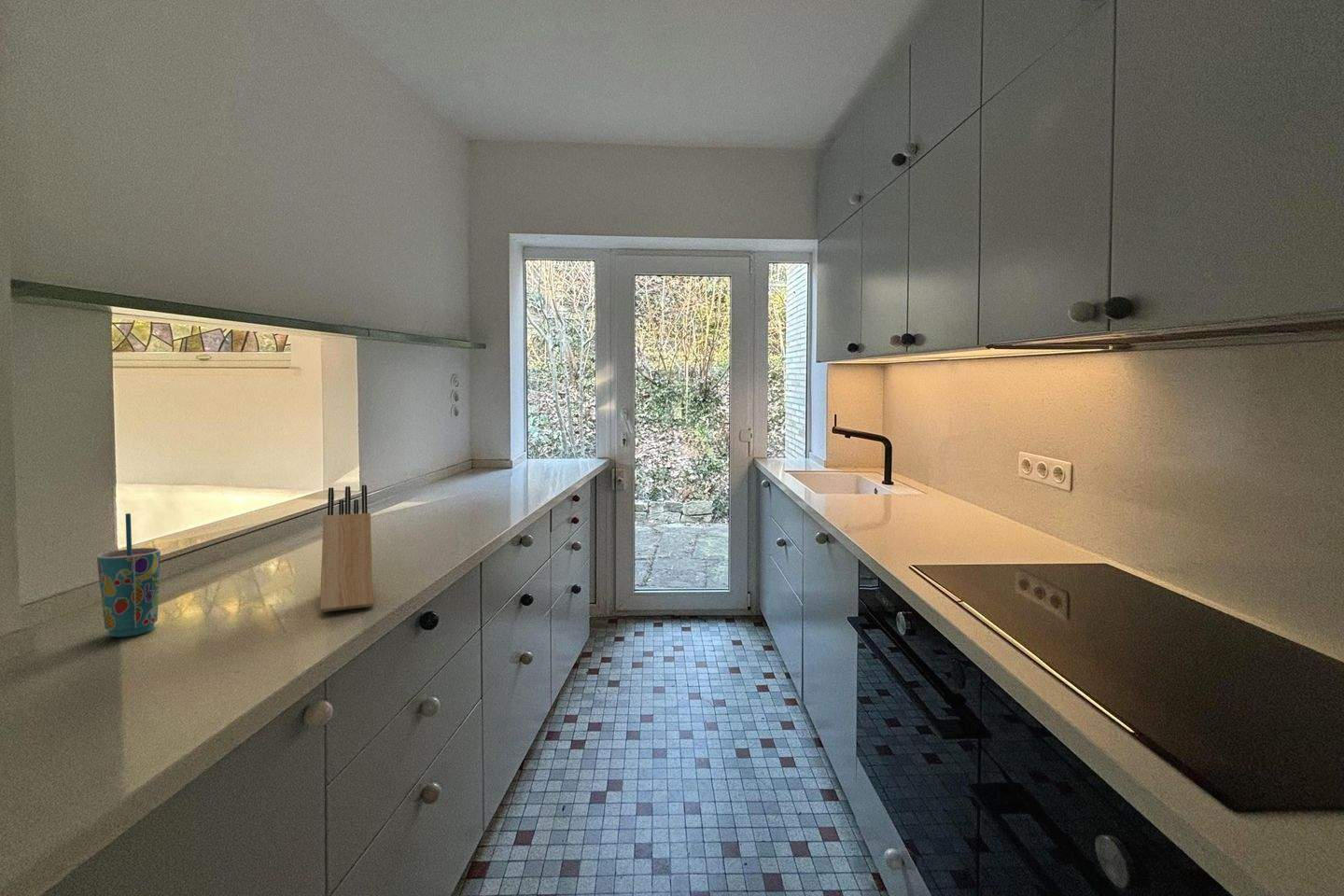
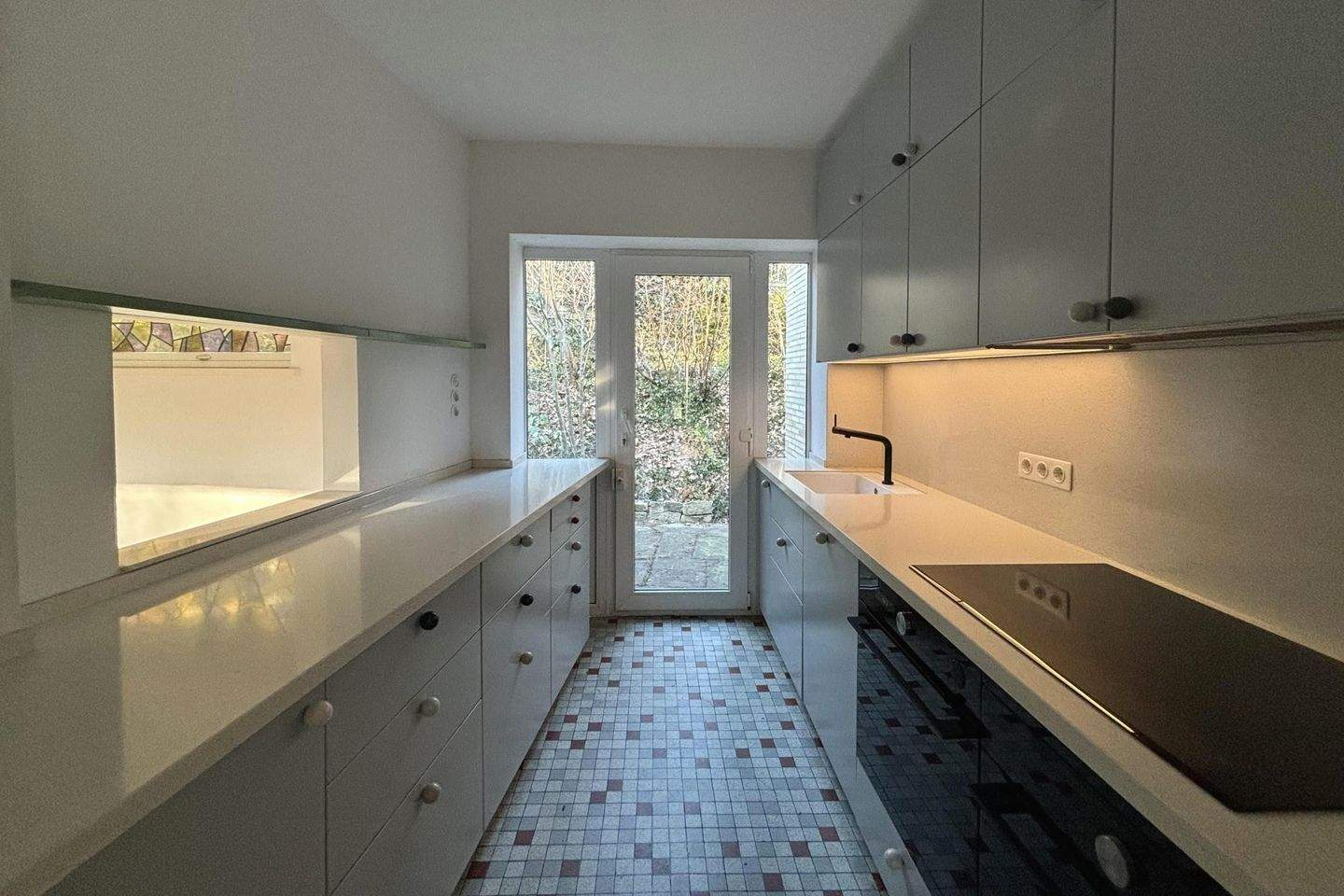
- knife block (347, 541)
- cup (130, 572)
